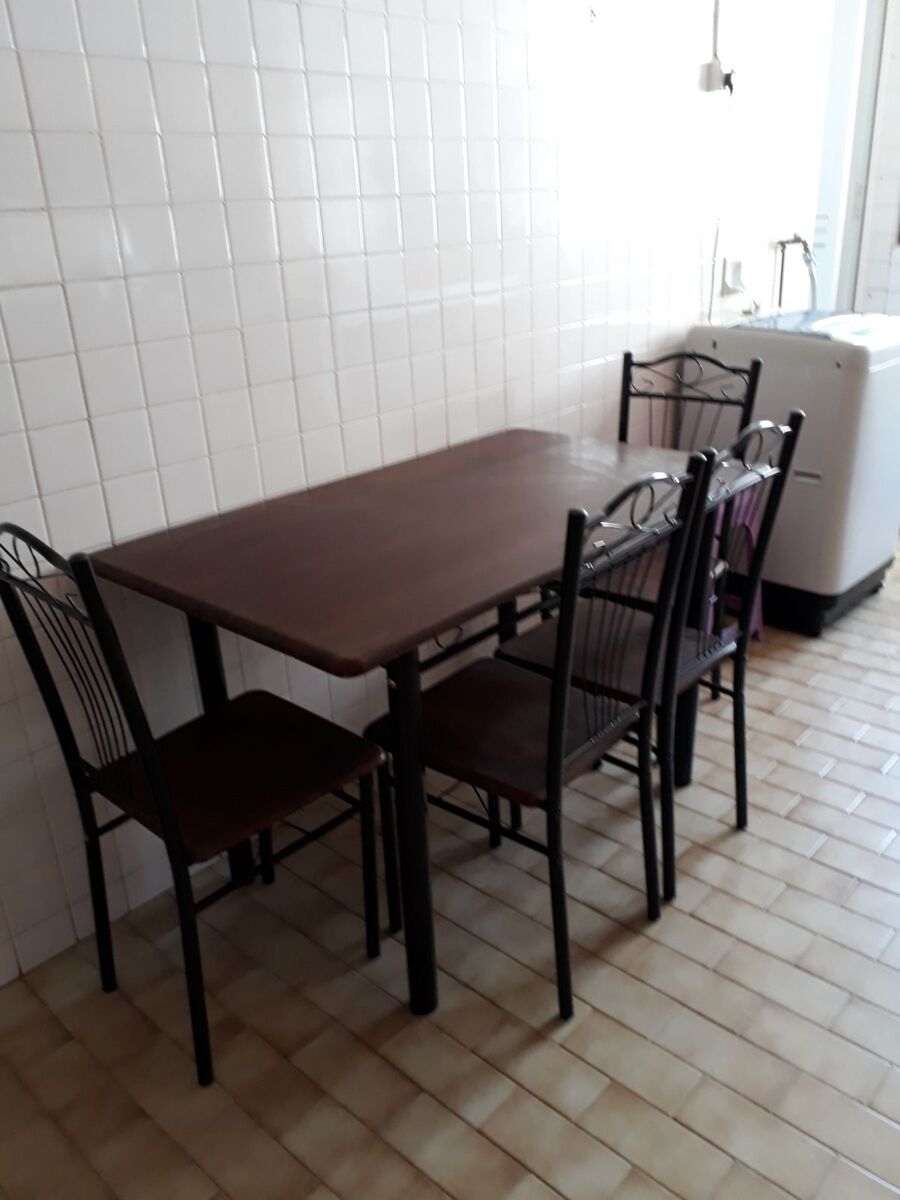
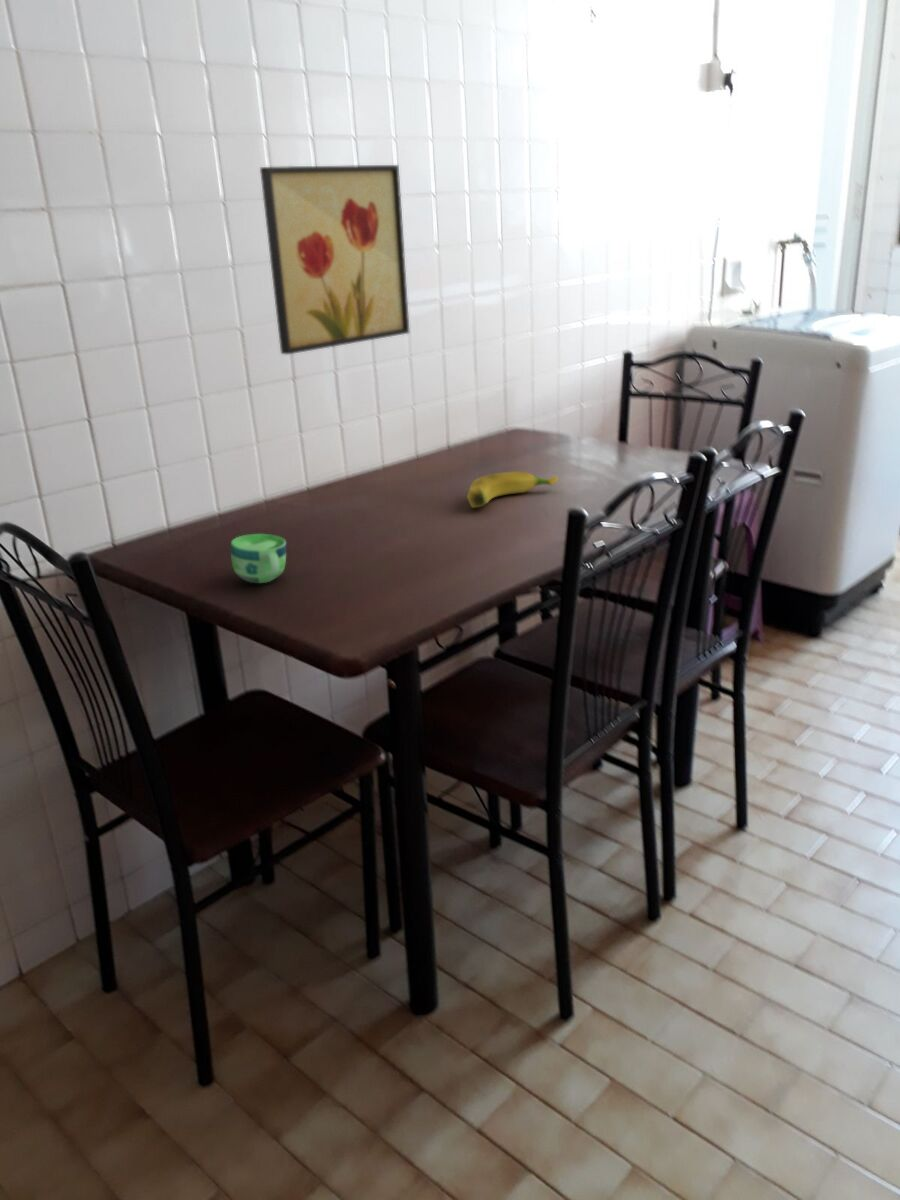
+ wall art (338, 257)
+ banana (510, 488)
+ cup (264, 561)
